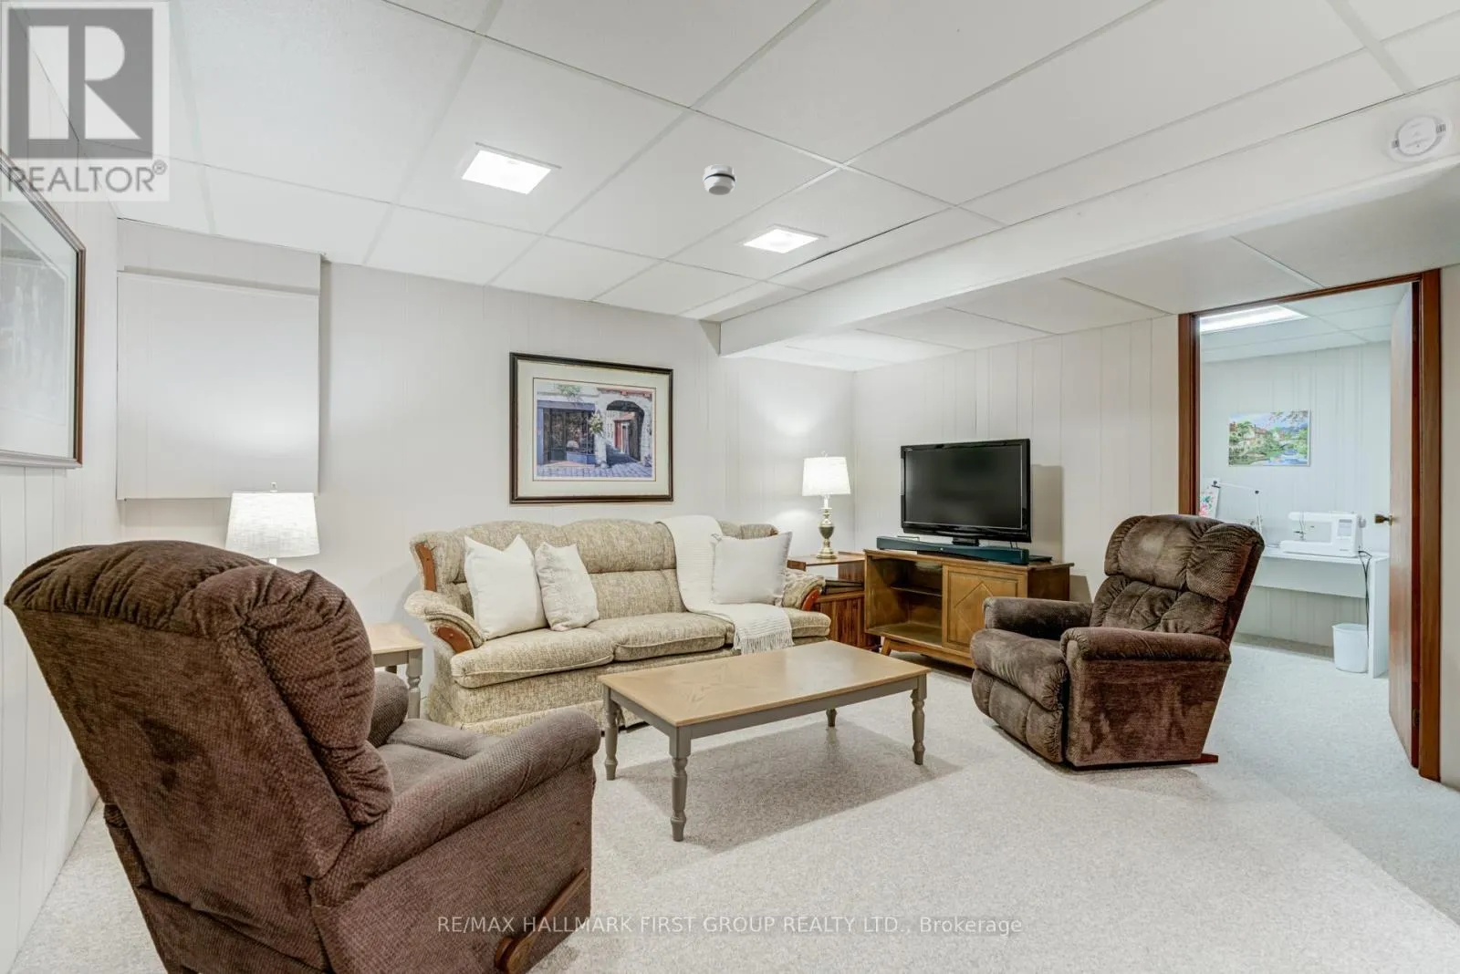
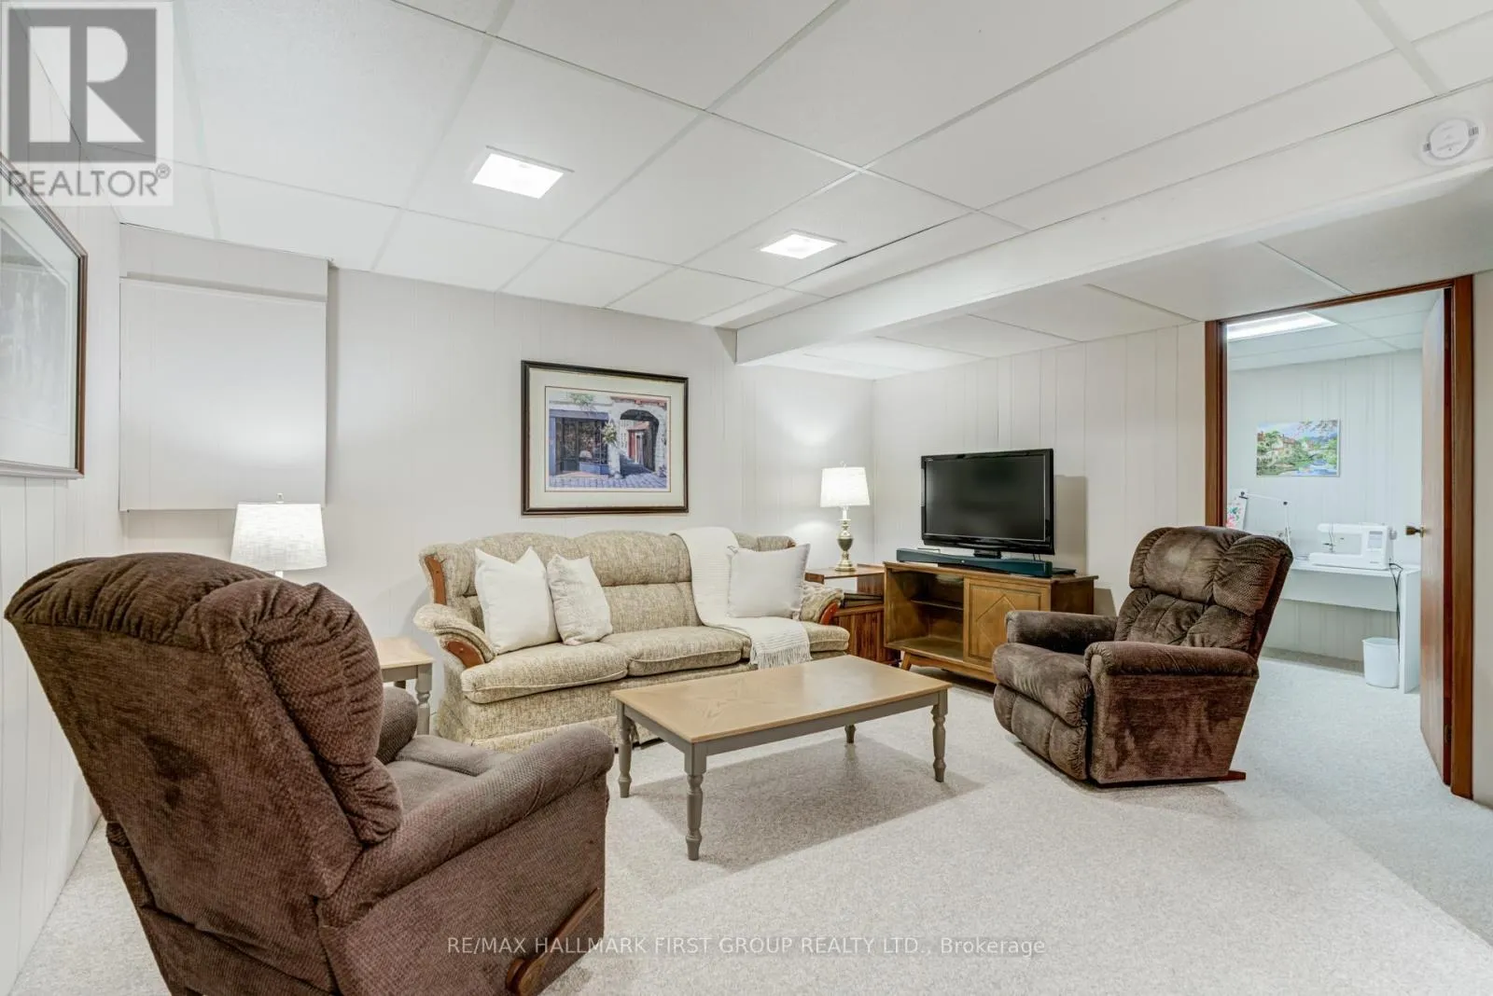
- smoke detector (719, 180)
